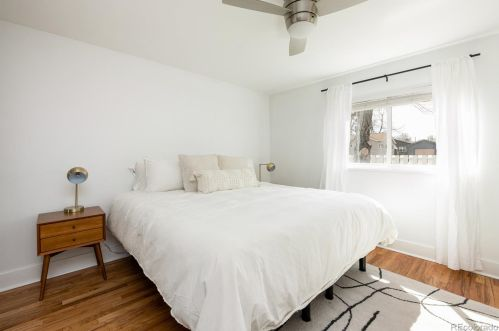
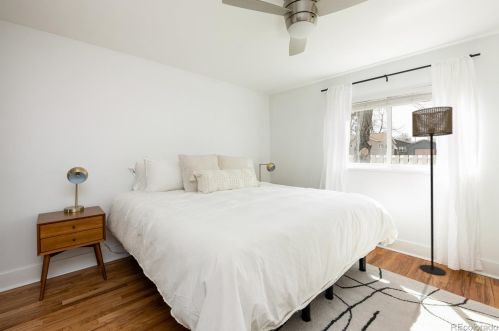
+ floor lamp (431, 190)
